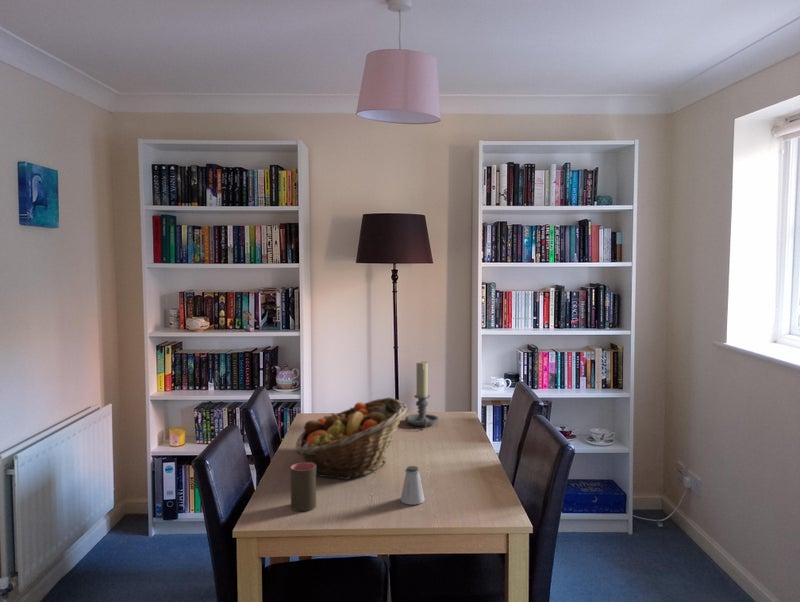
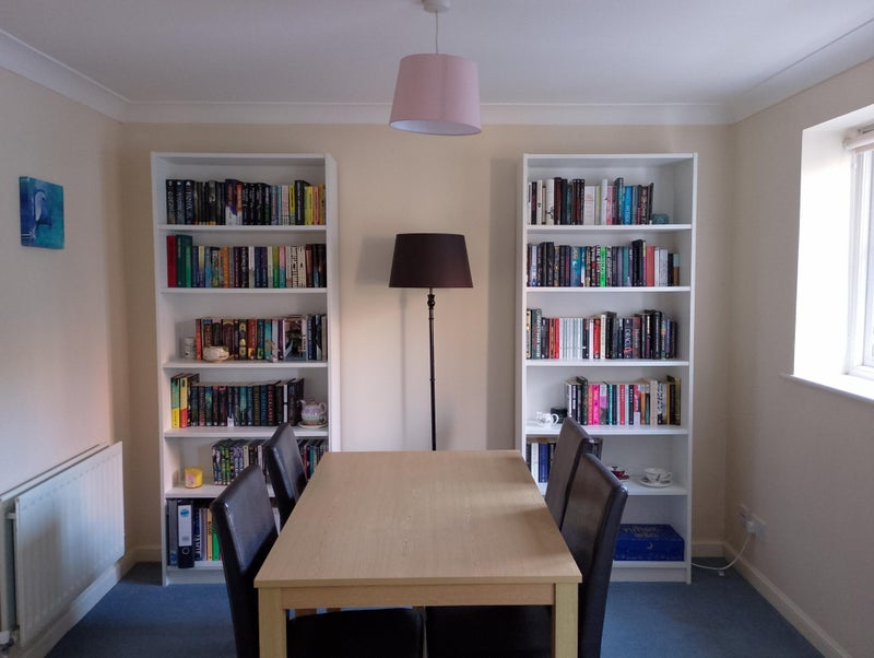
- cup (303, 486)
- candle holder (422, 392)
- fruit basket (351, 434)
- saltshaker (412, 483)
